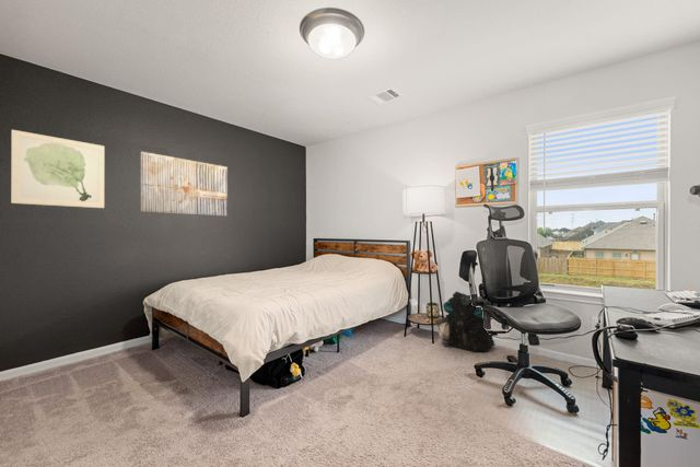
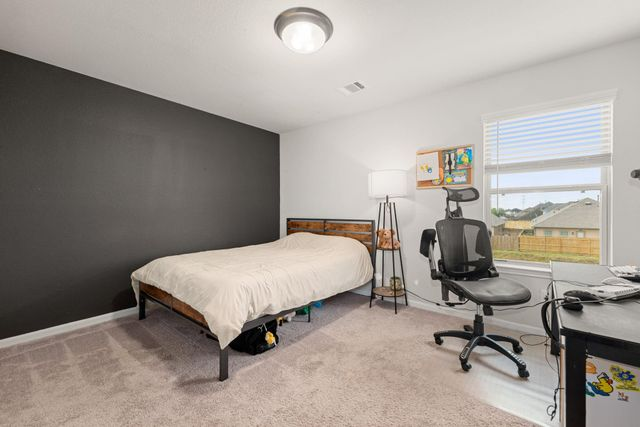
- wall art (61, 172)
- wall art (187, 187)
- backpack (465, 319)
